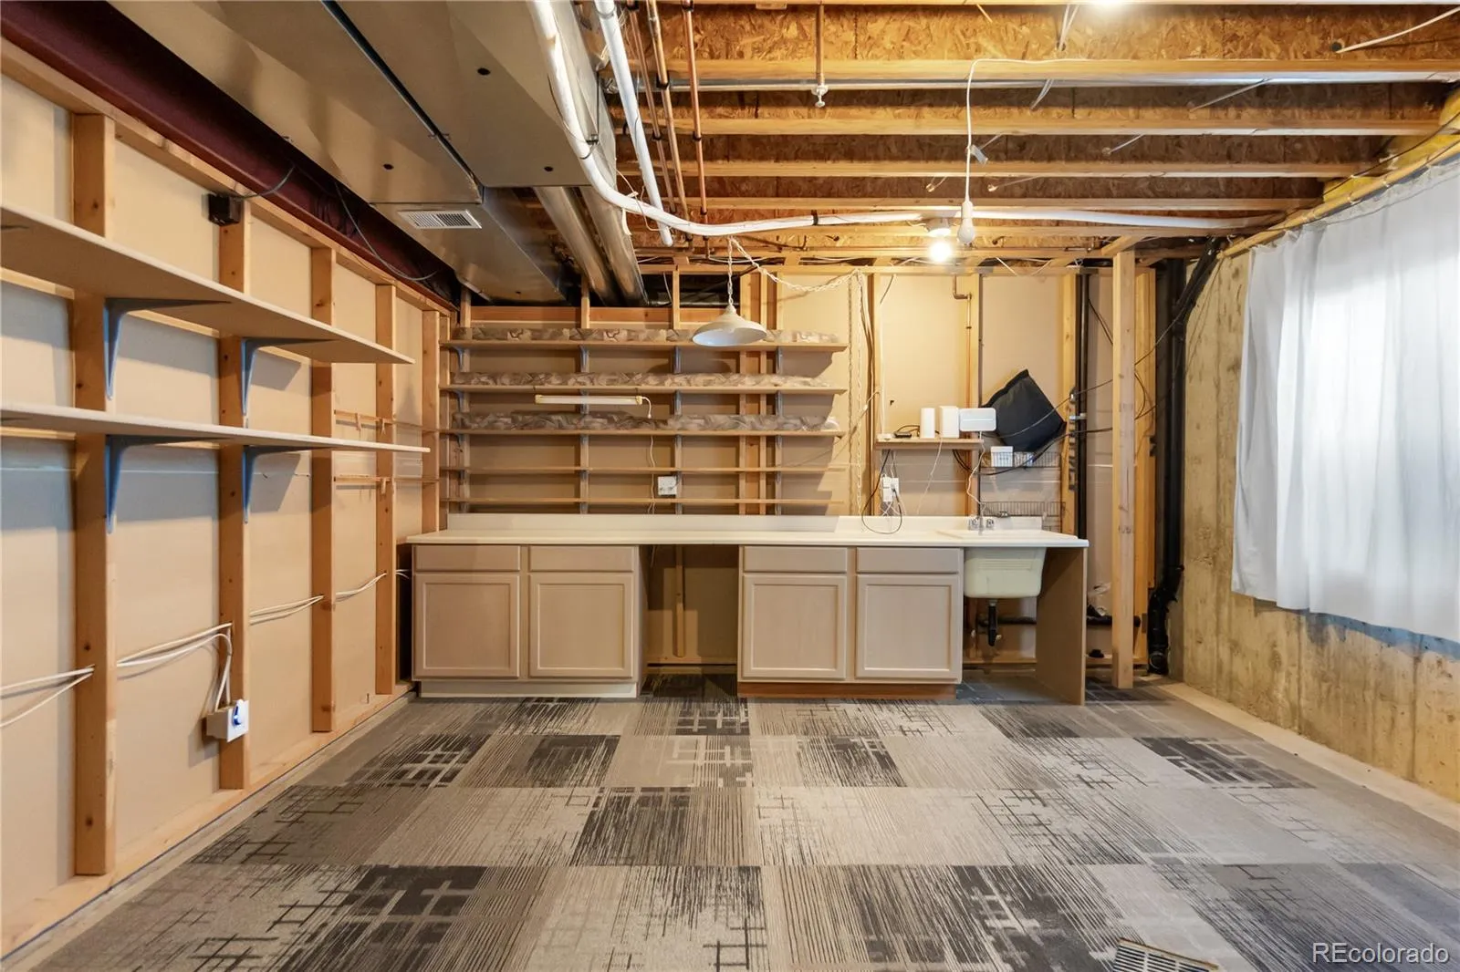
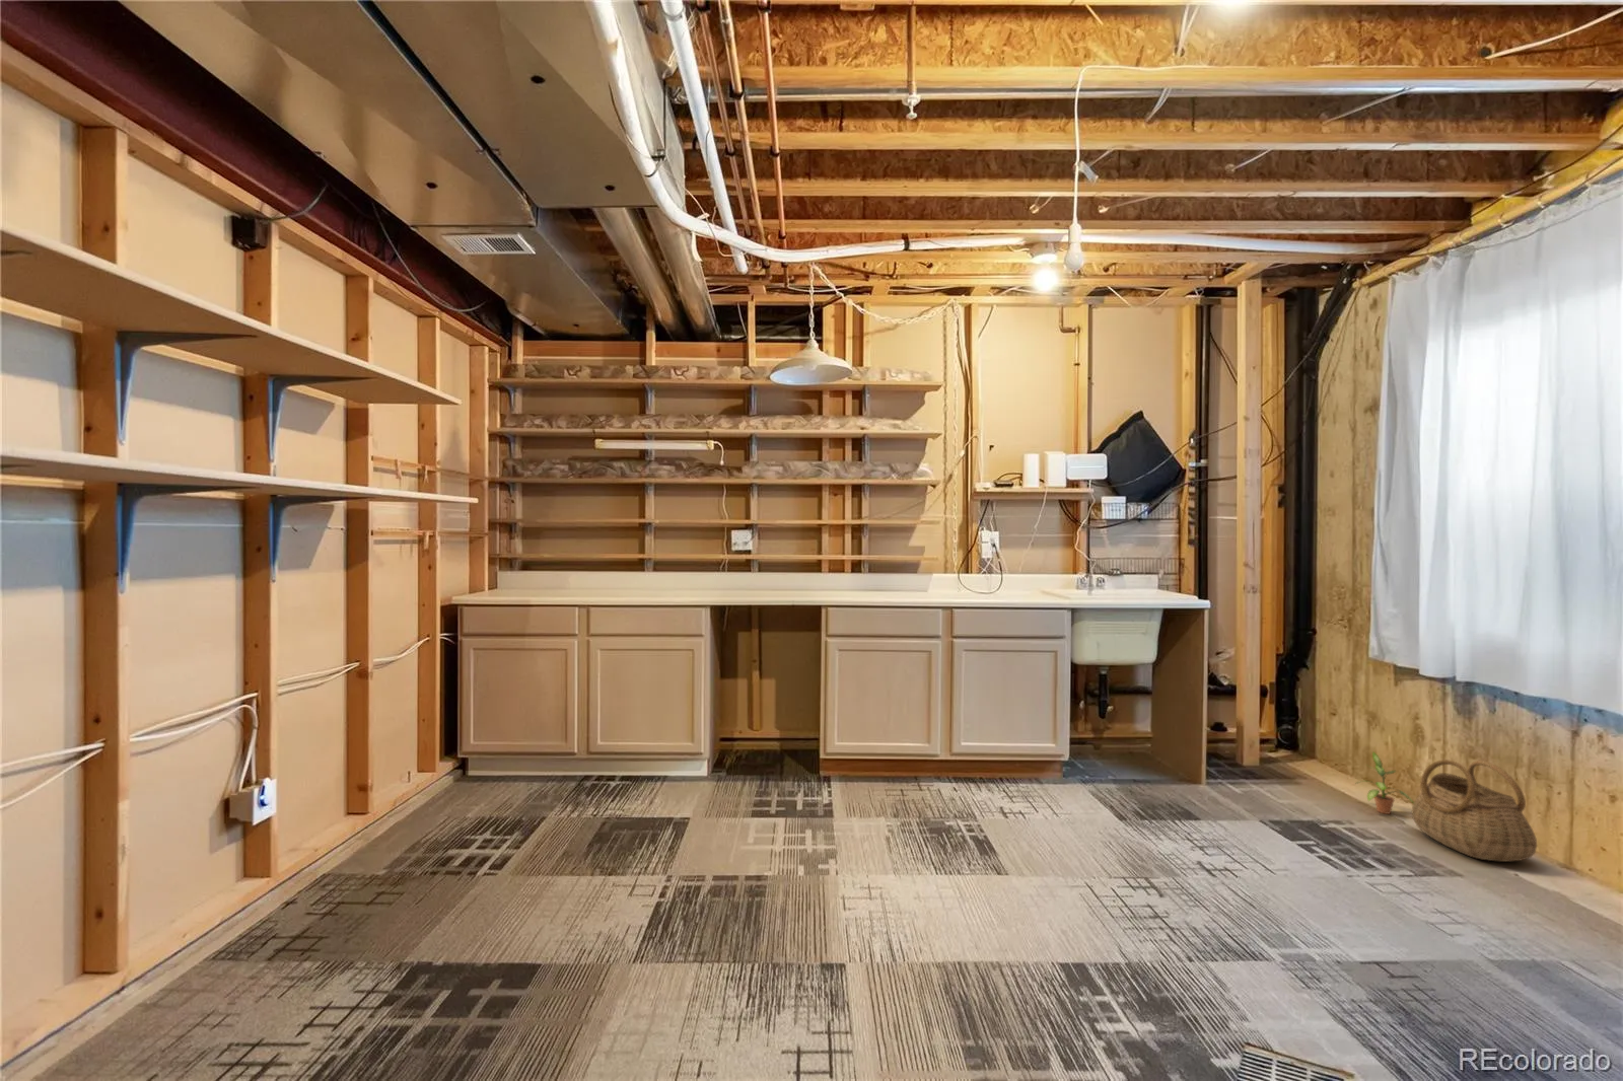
+ basket (1470, 805)
+ potted plant (1384, 782)
